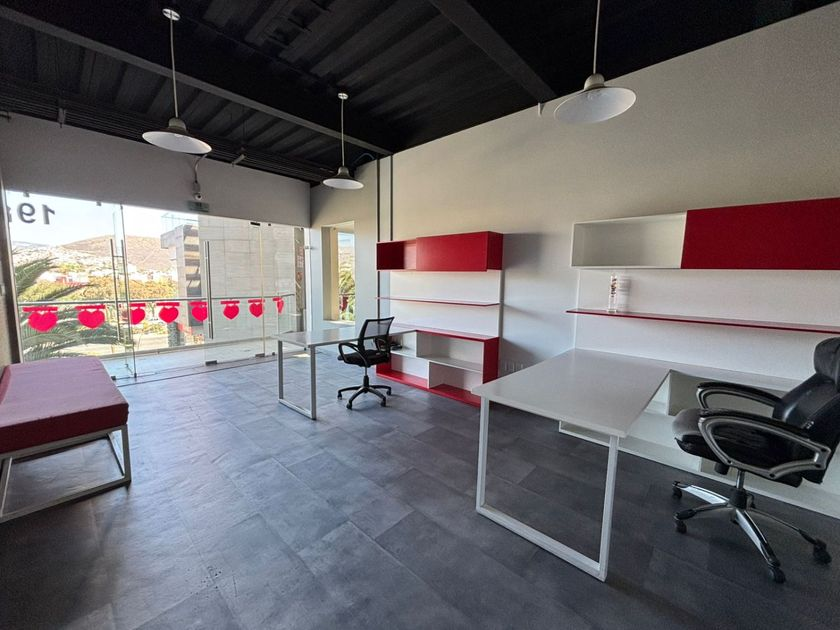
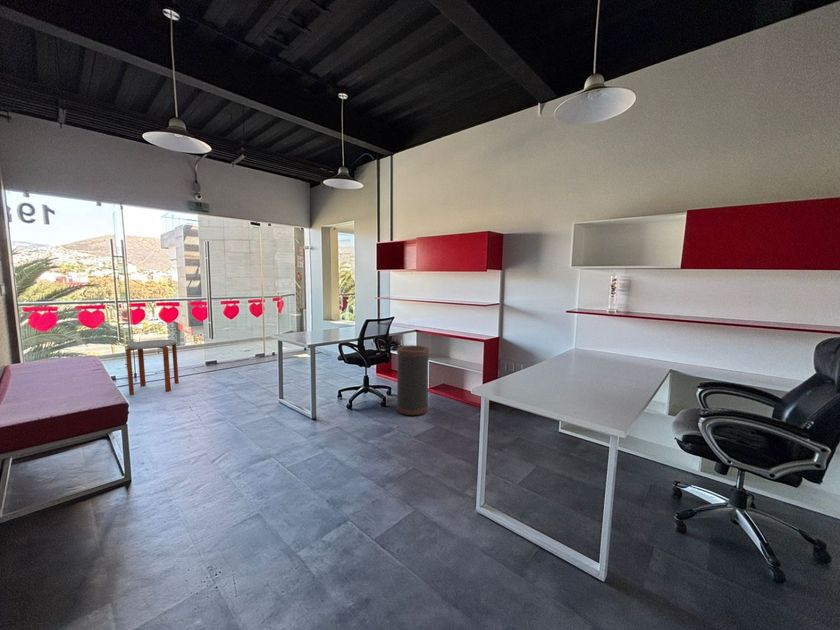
+ trash can (412, 379)
+ side table (144, 369)
